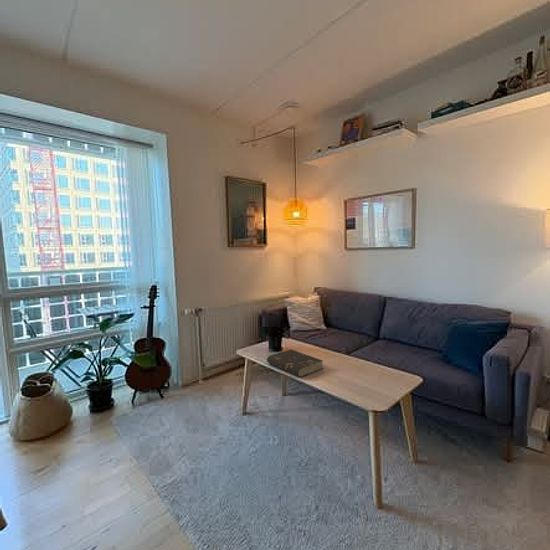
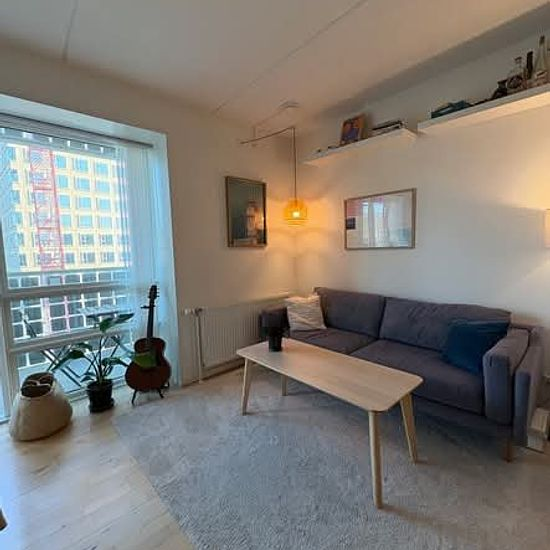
- book (294, 362)
